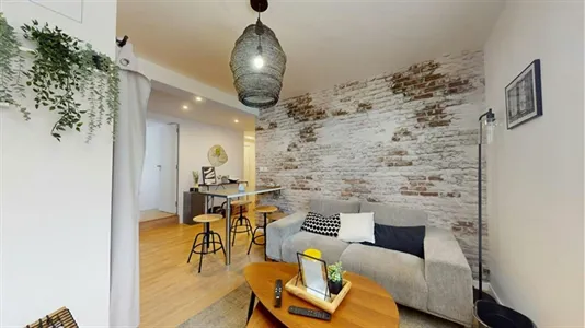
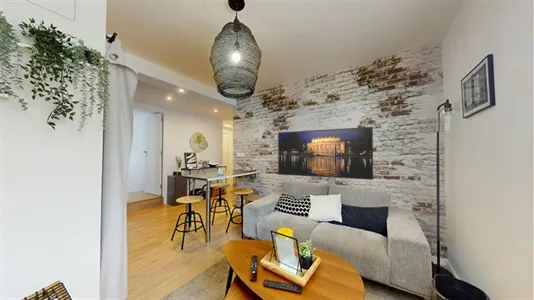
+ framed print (320, 153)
